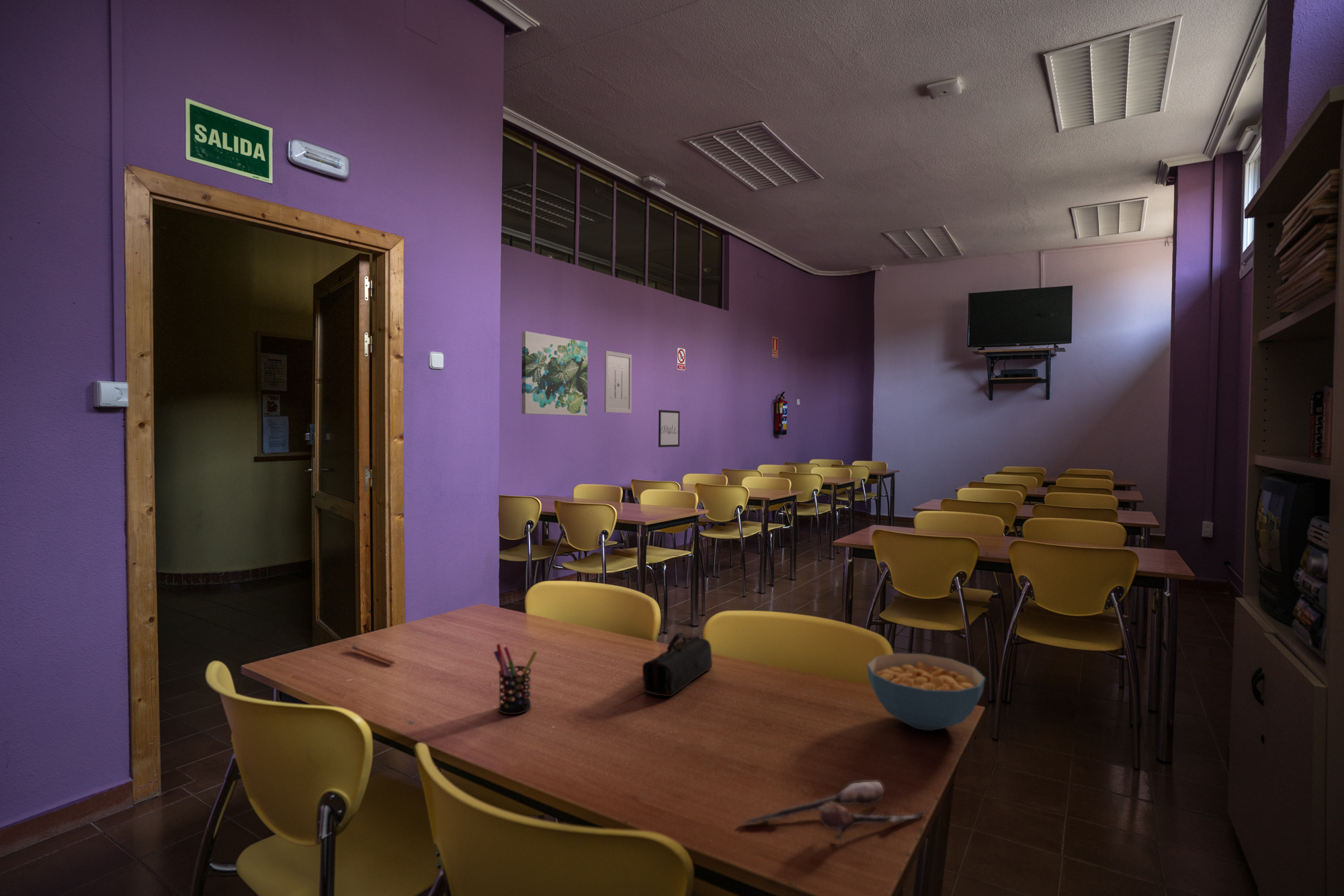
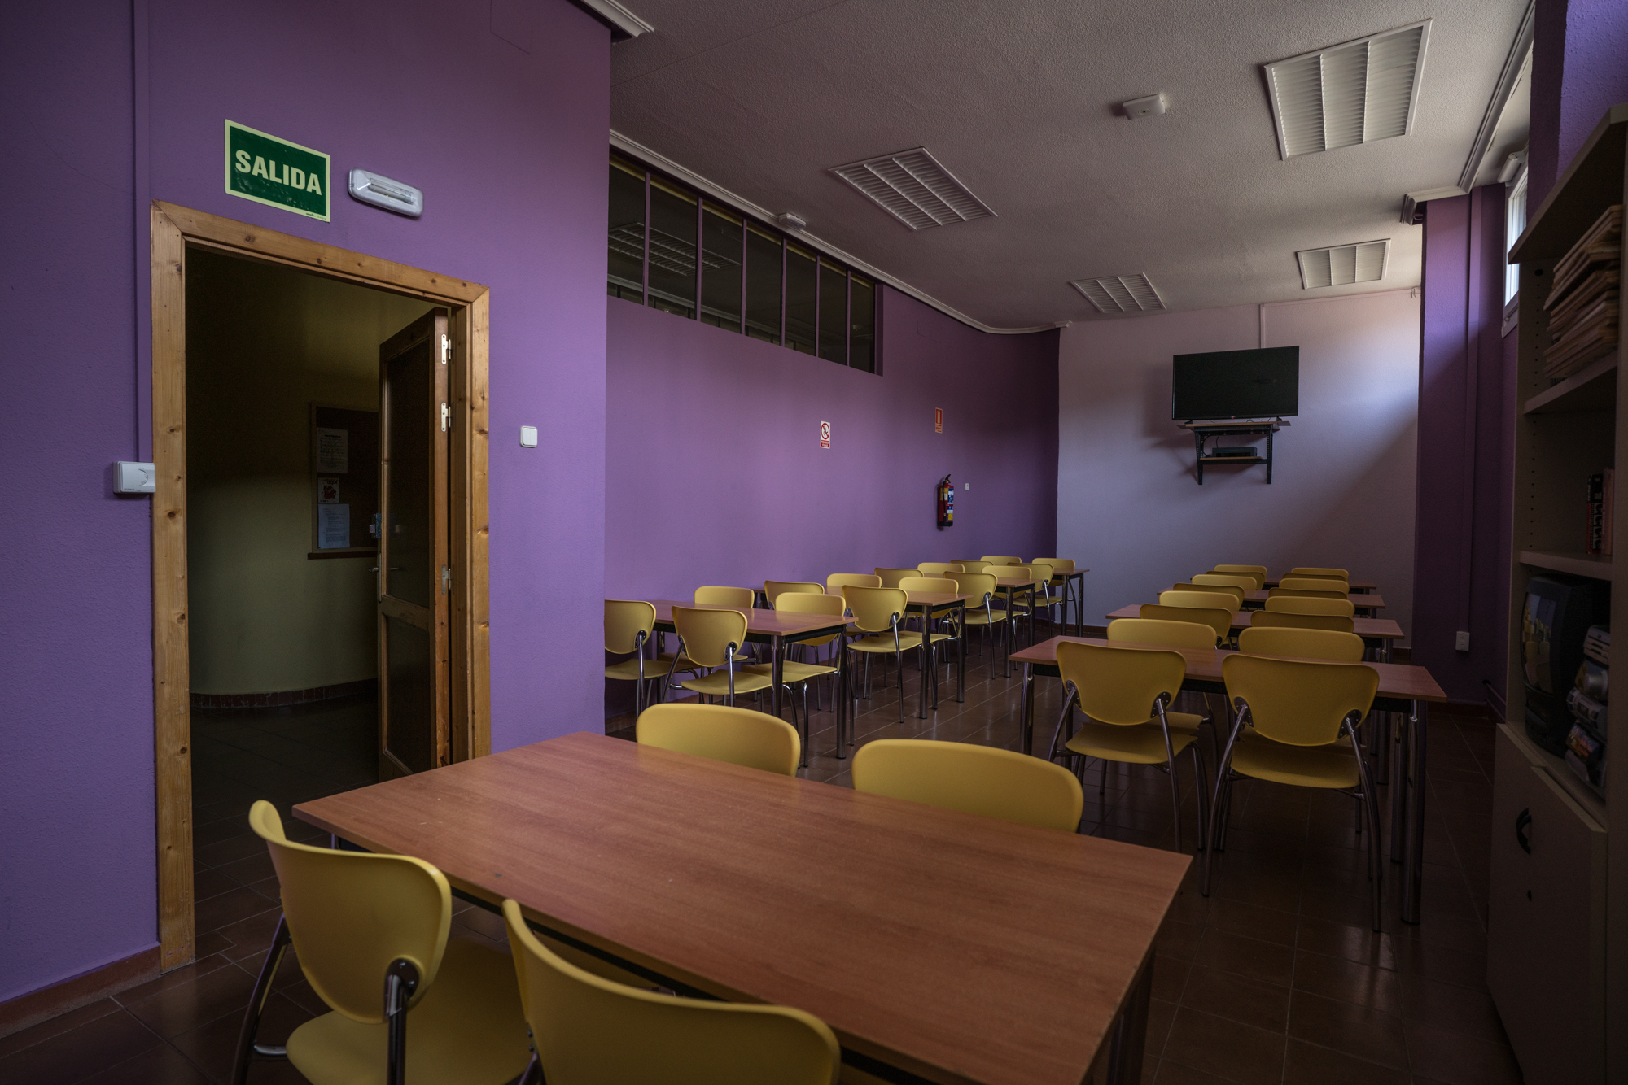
- pen holder (512, 677)
- pencil case (678, 656)
- spoon (833, 803)
- wall art (618, 382)
- pencil (374, 655)
- wall art (669, 429)
- wall art (556, 375)
- cereal bowl (924, 697)
